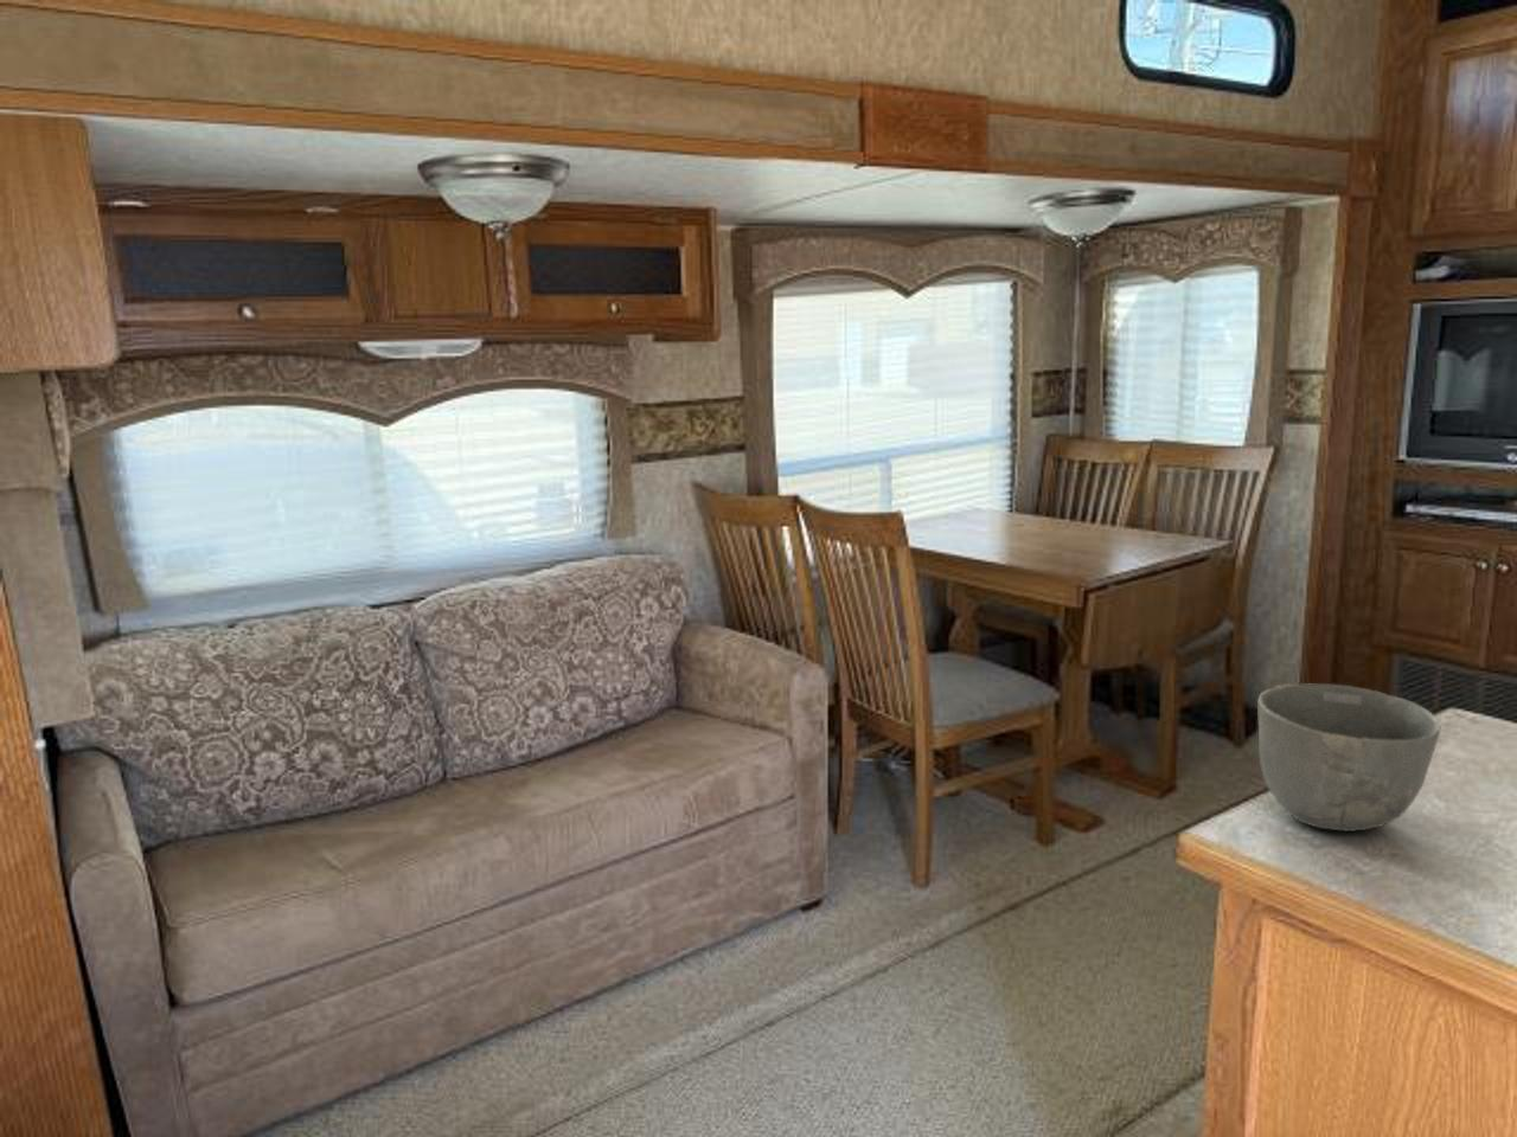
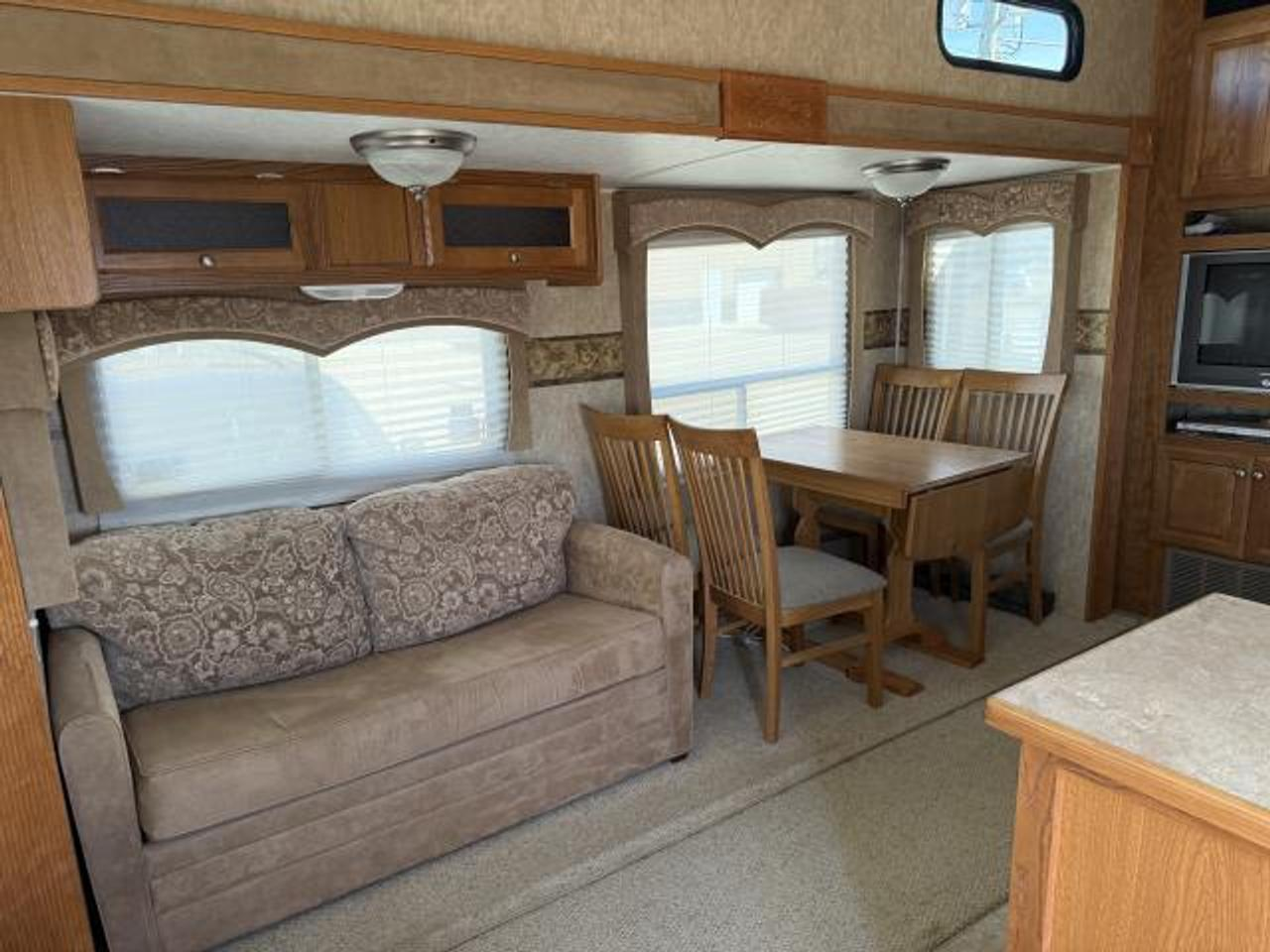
- bowl (1343, 764)
